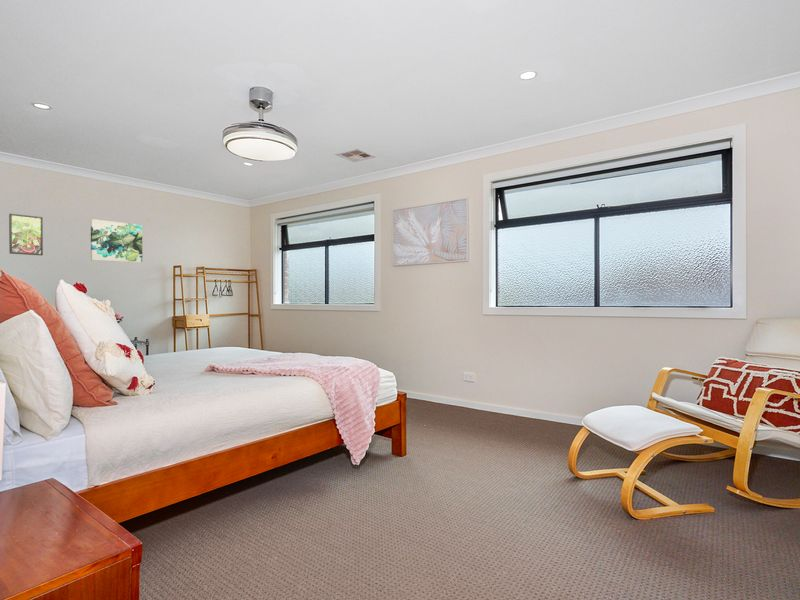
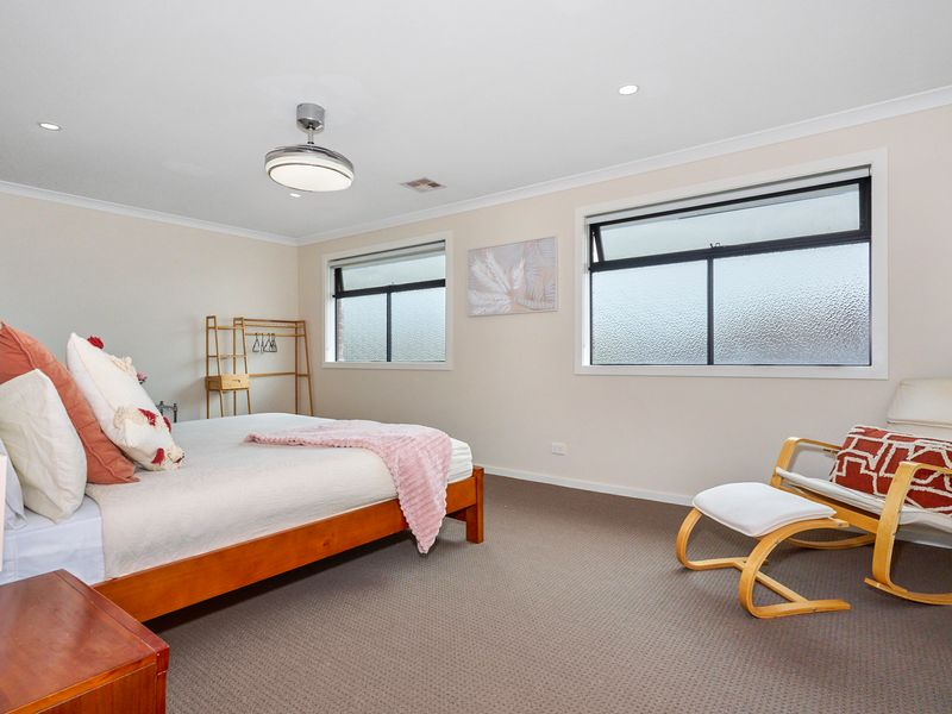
- wall art (117, 241)
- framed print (26, 235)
